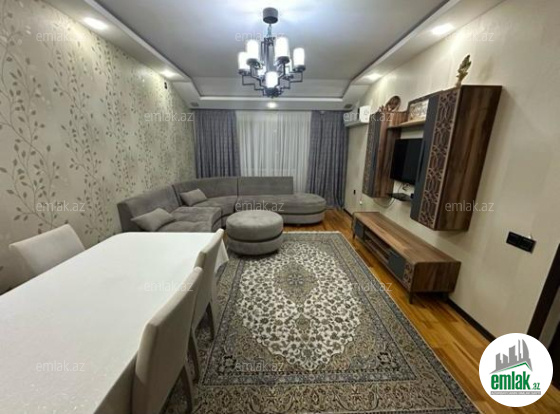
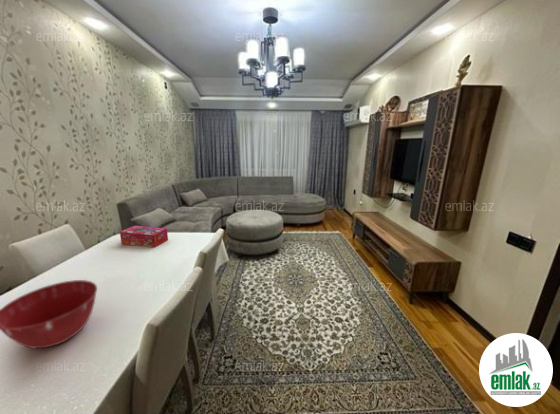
+ mixing bowl (54, 317)
+ tissue box (144, 236)
